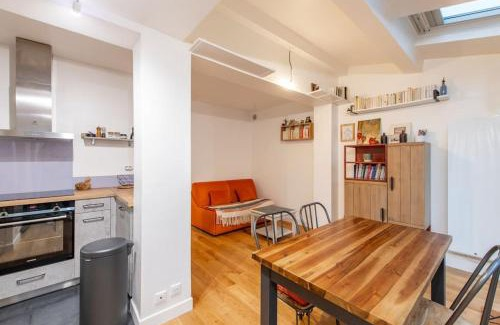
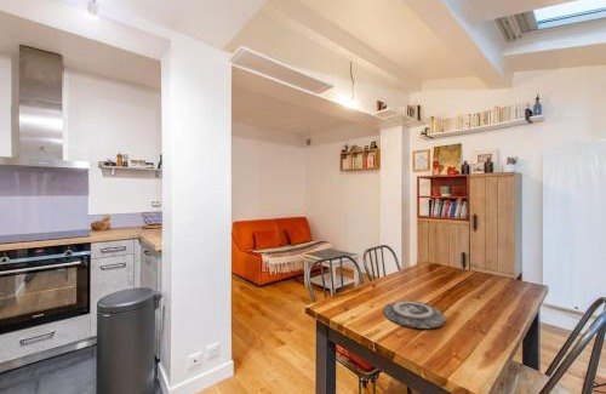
+ plate (412, 310)
